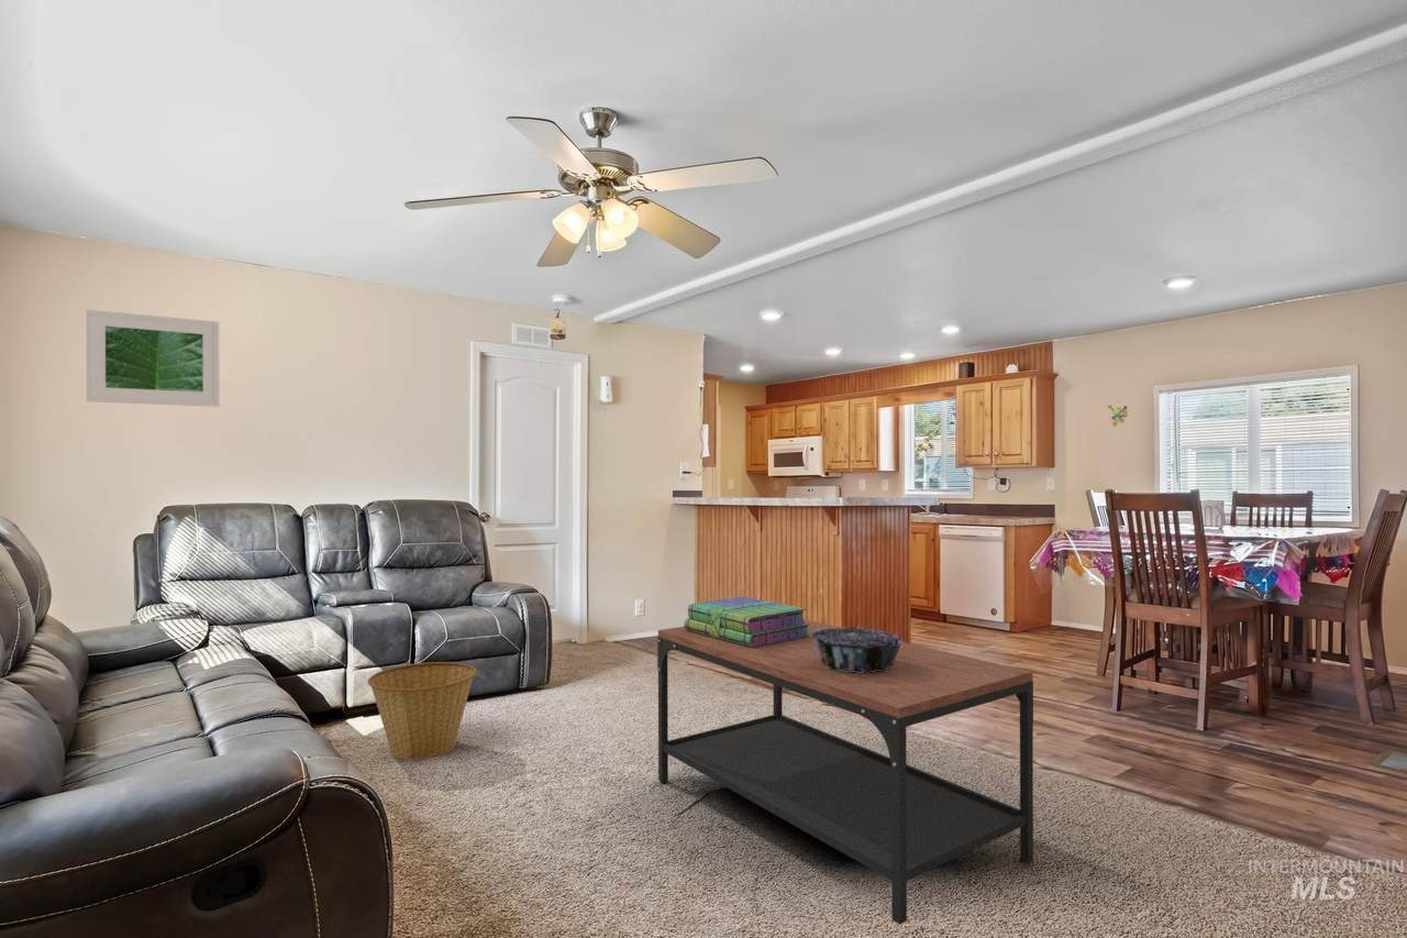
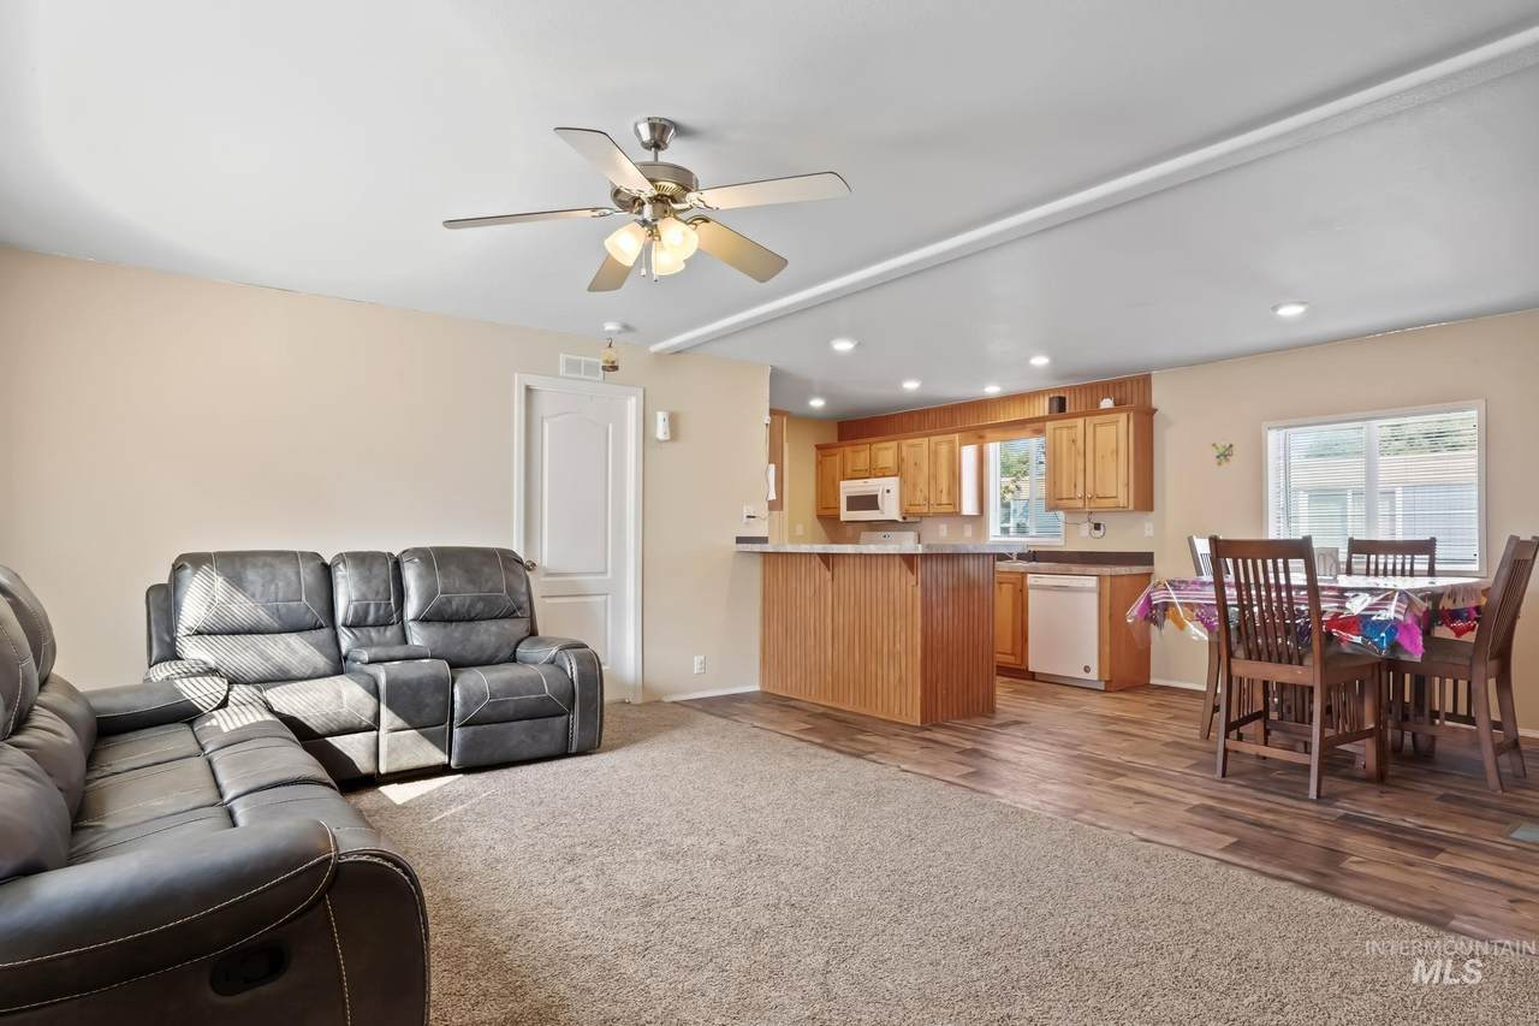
- stack of books (745, 618)
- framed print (155, 360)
- coffee table (823, 732)
- decorative bowl (853, 649)
- basket (423, 710)
